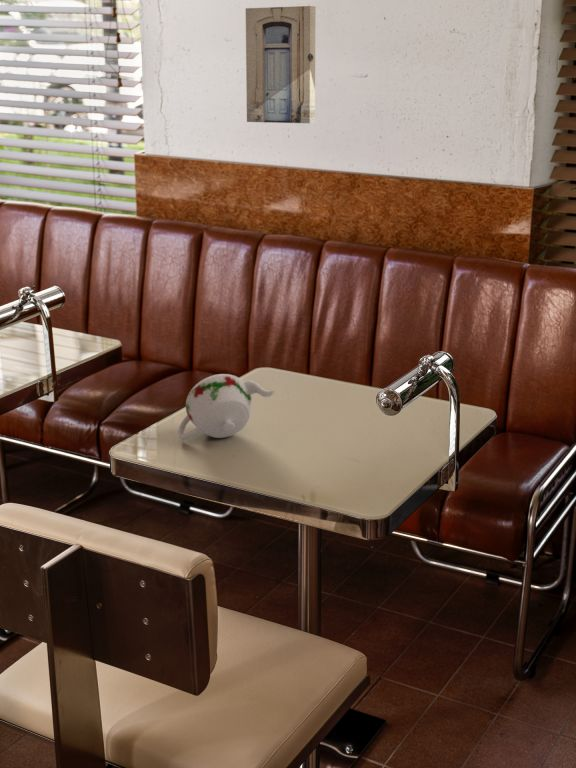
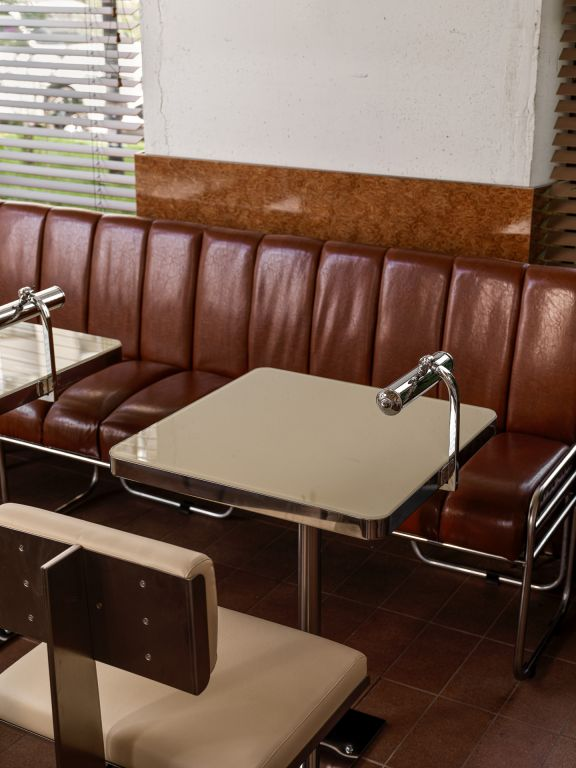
- teapot (222, 405)
- wall art (280, 65)
